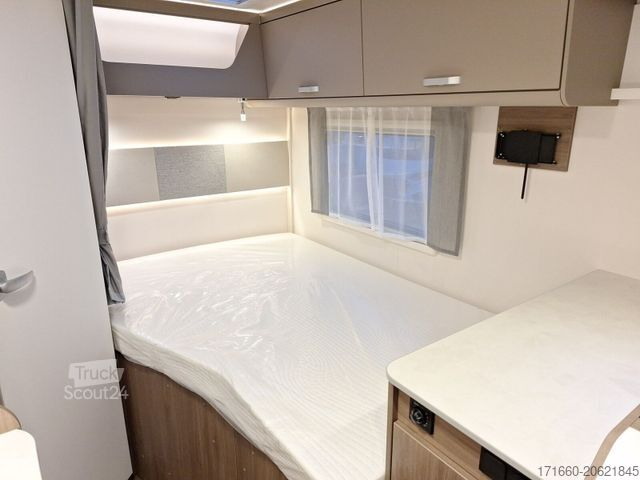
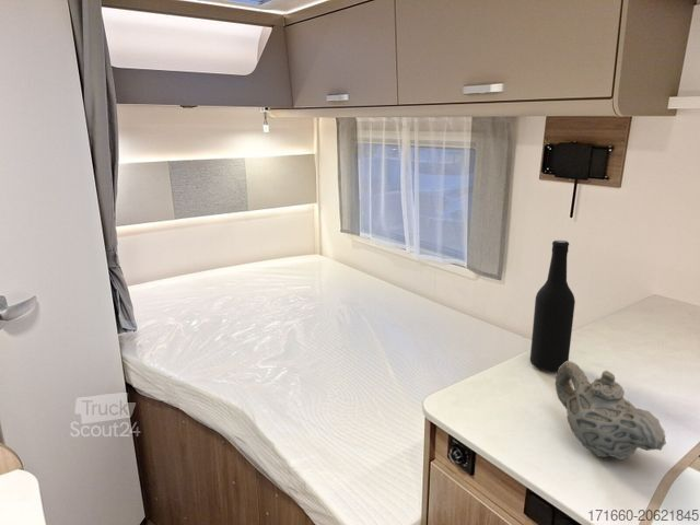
+ bottle (553, 305)
+ teapot (603, 409)
